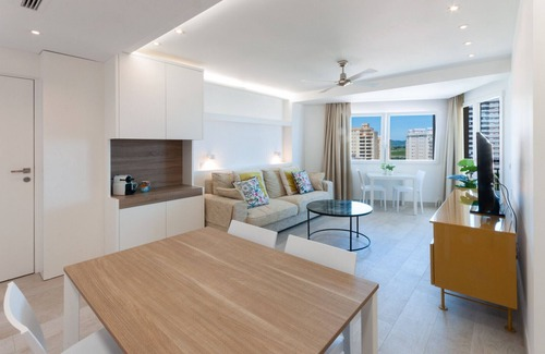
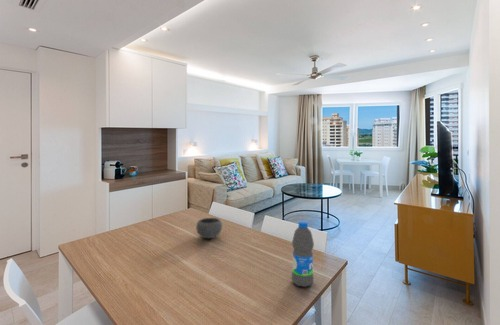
+ bowl (209, 228)
+ water bottle (302, 252)
